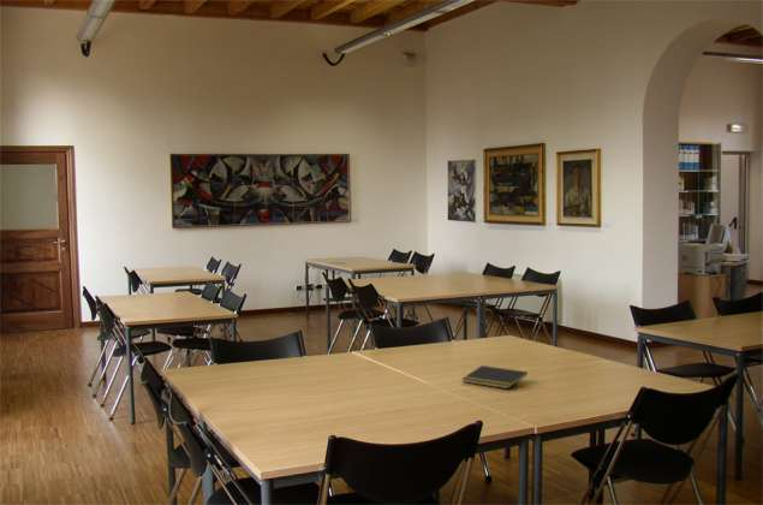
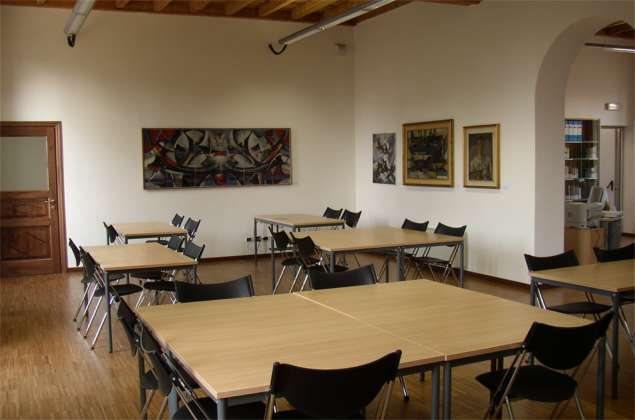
- notepad (494, 376)
